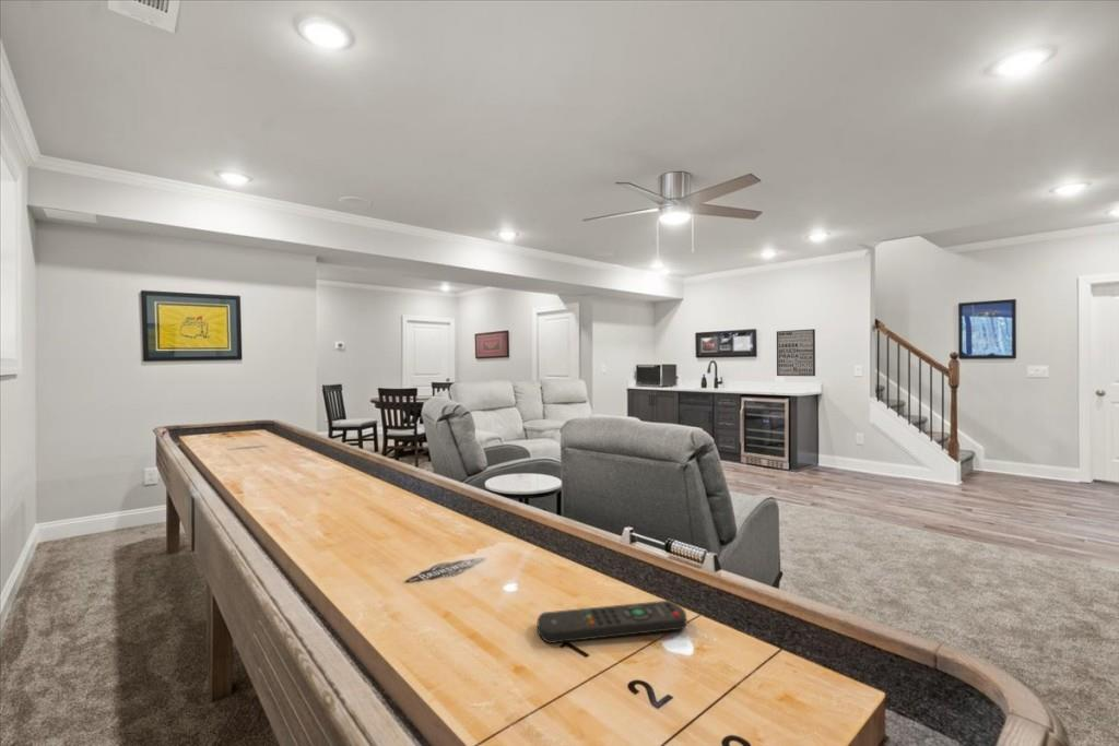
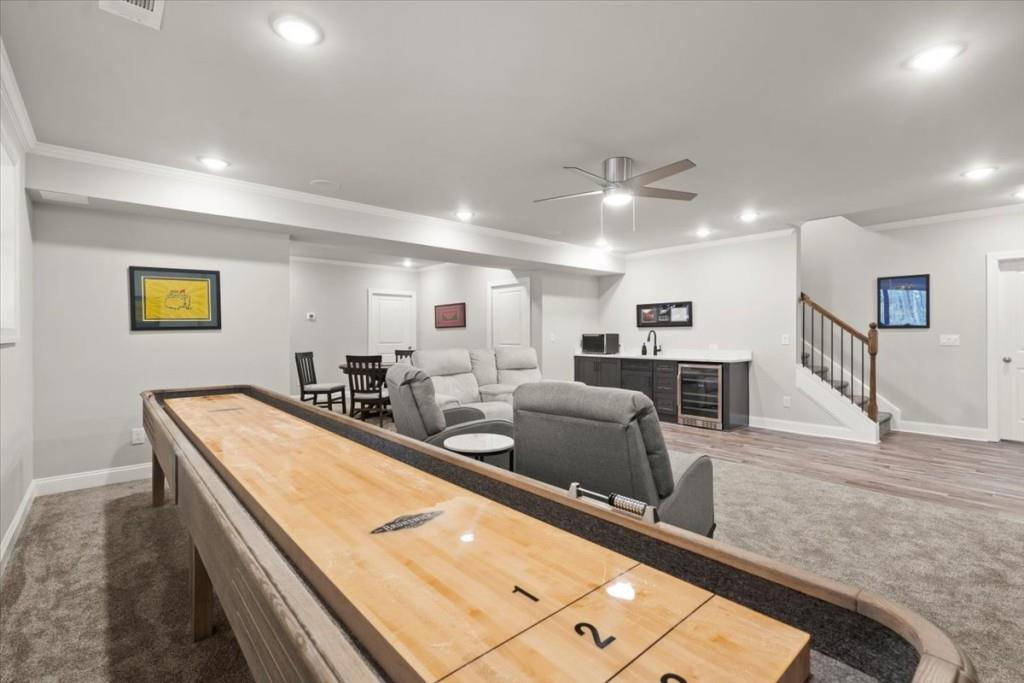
- wall art (794, 353)
- remote control (612, 619)
